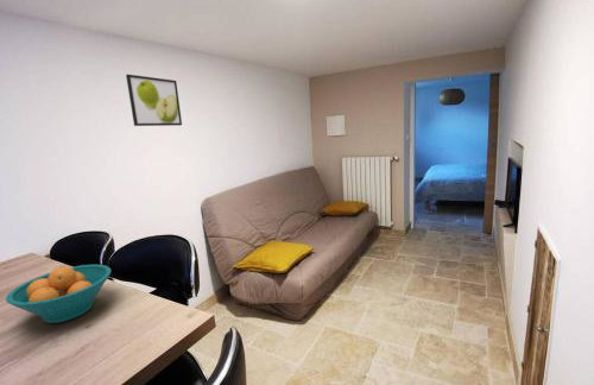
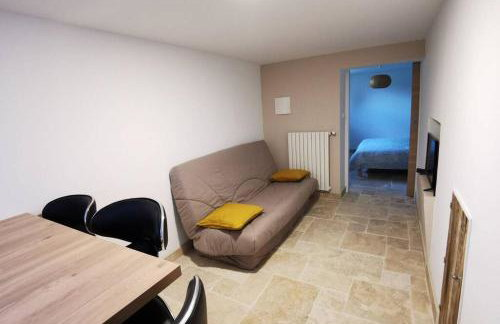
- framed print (156, 101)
- fruit bowl (64, 290)
